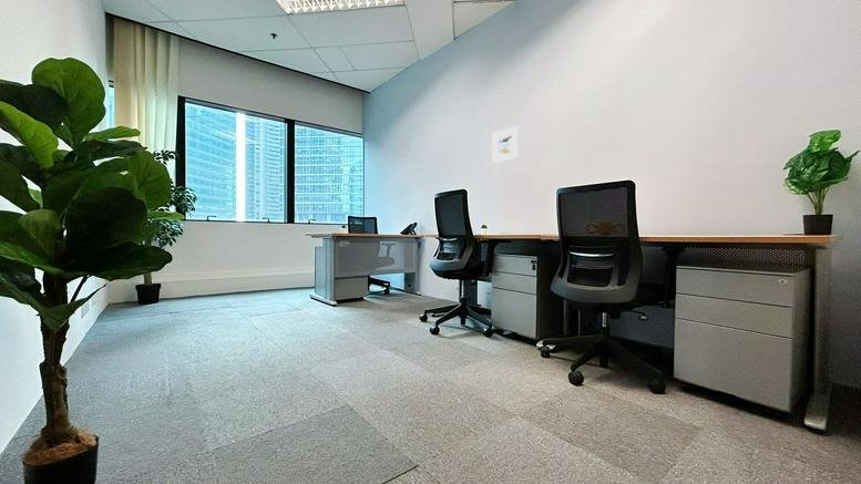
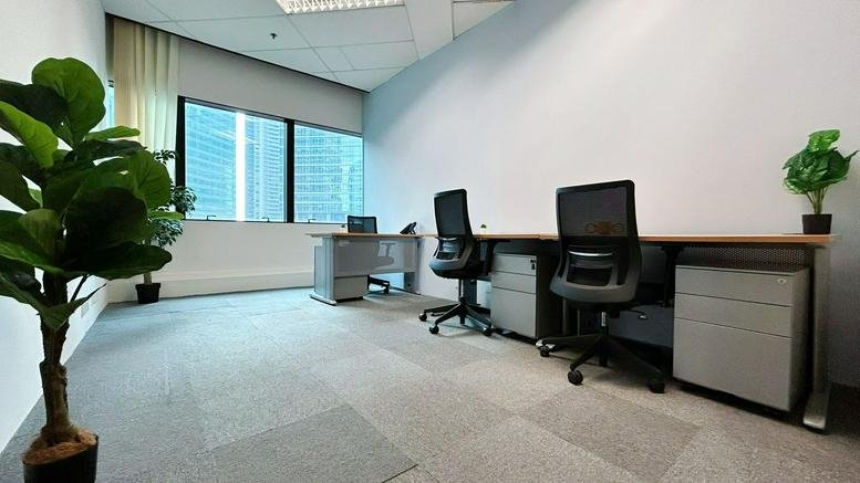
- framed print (504, 145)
